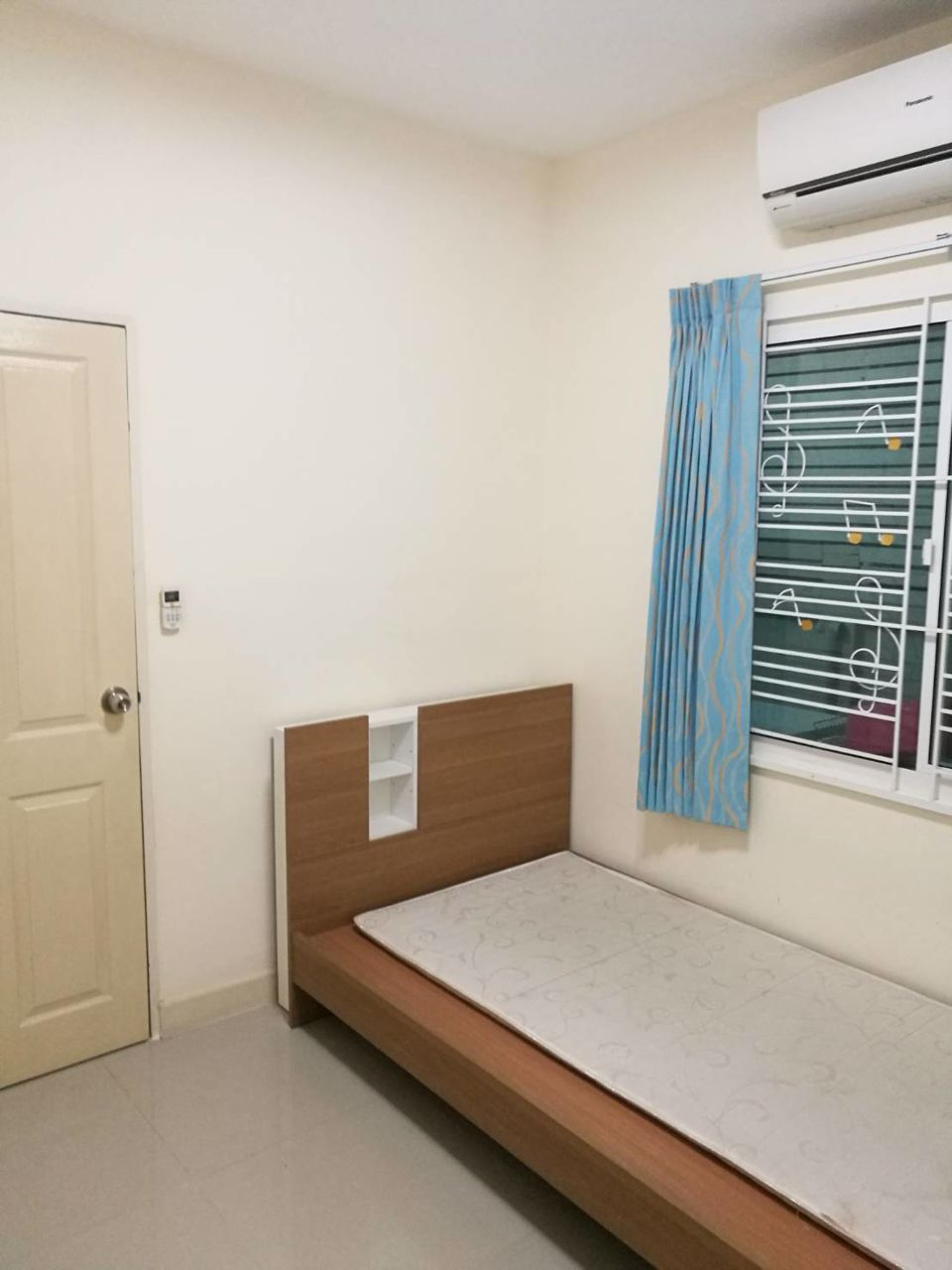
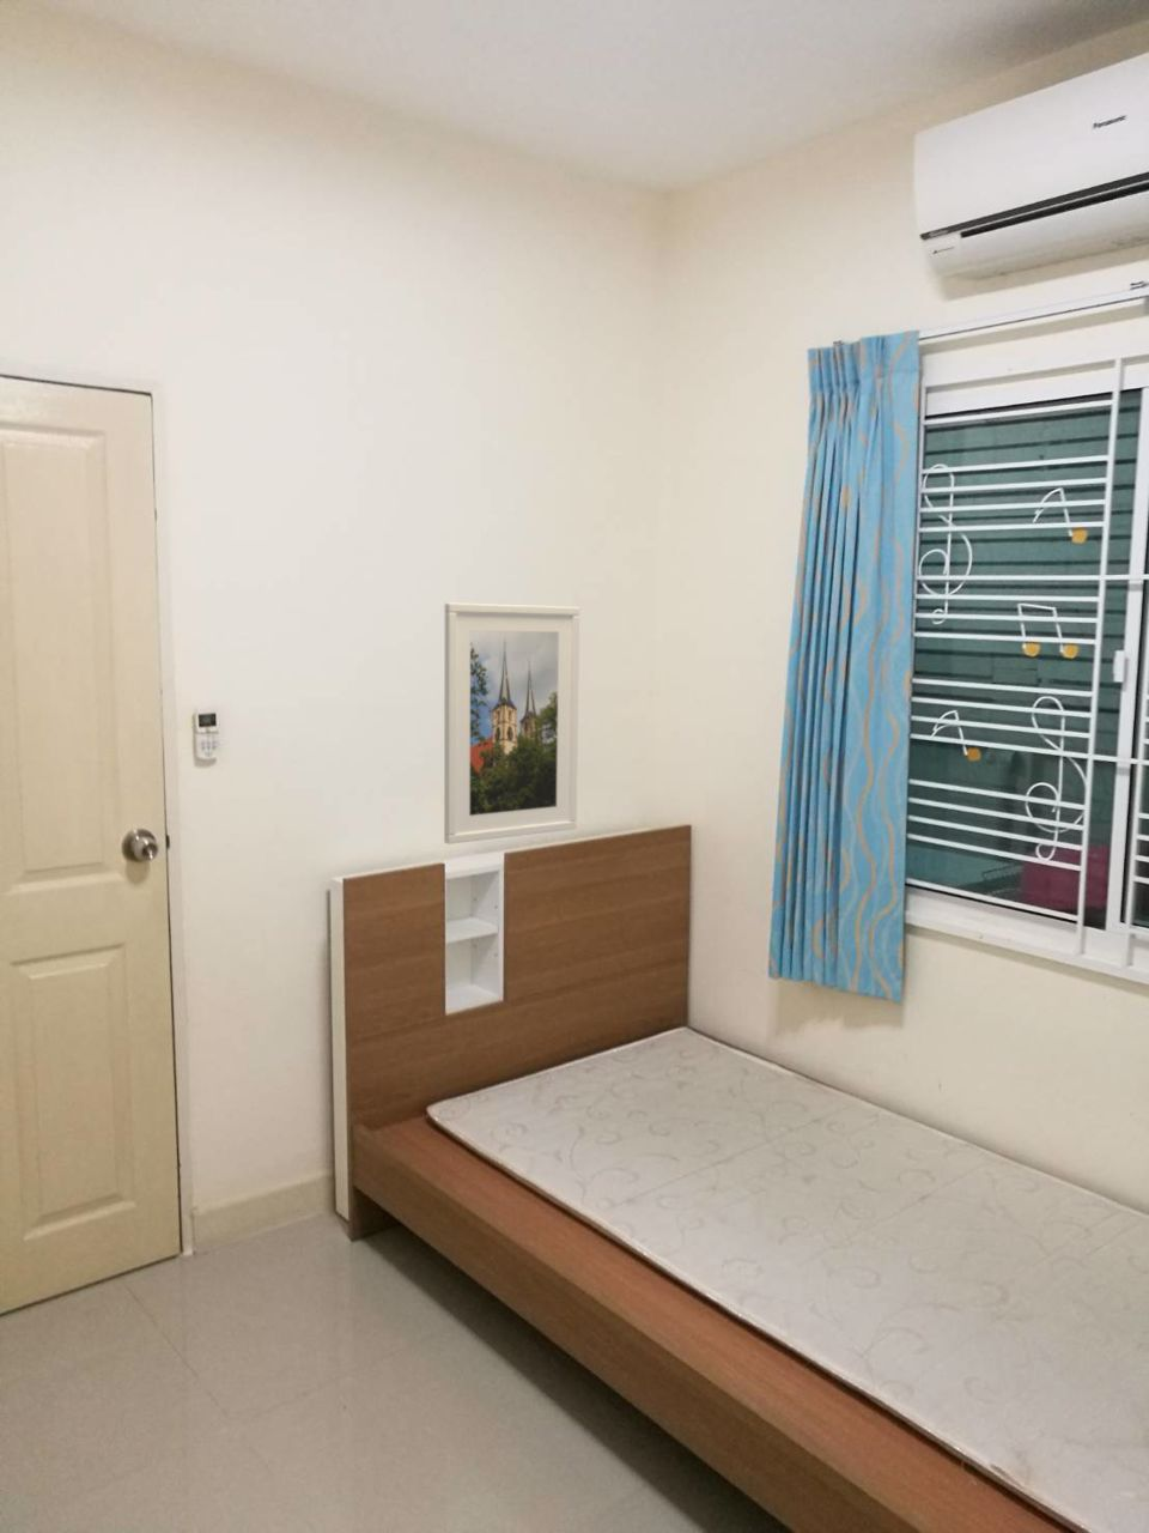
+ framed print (513, 721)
